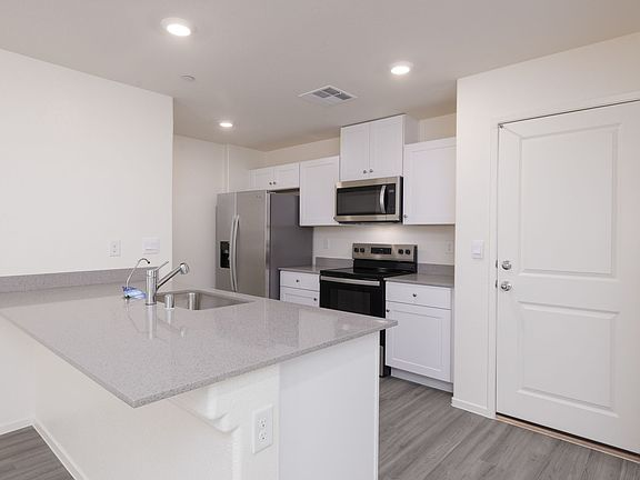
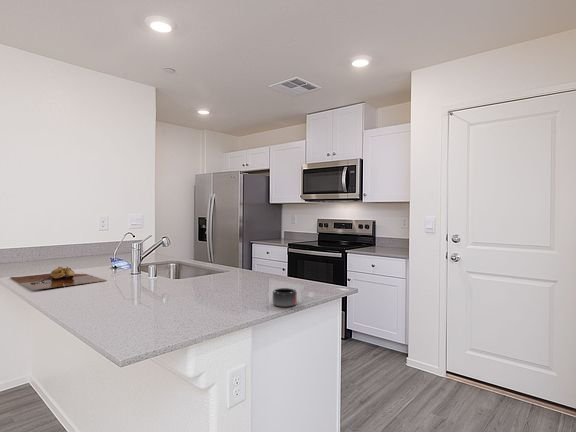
+ cutting board (57, 273)
+ mug (286, 296)
